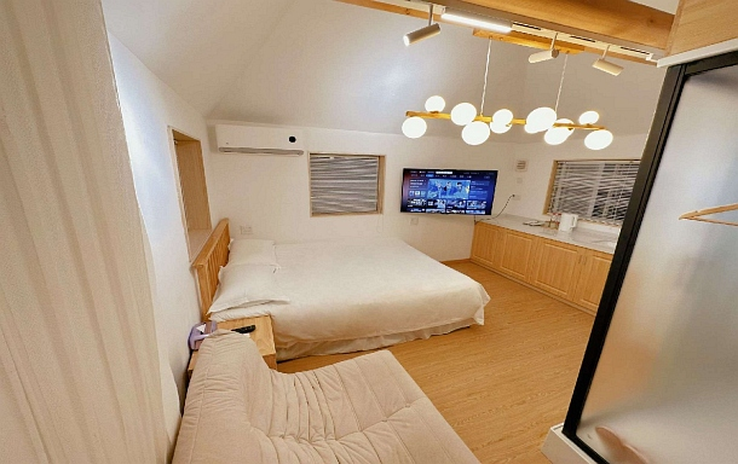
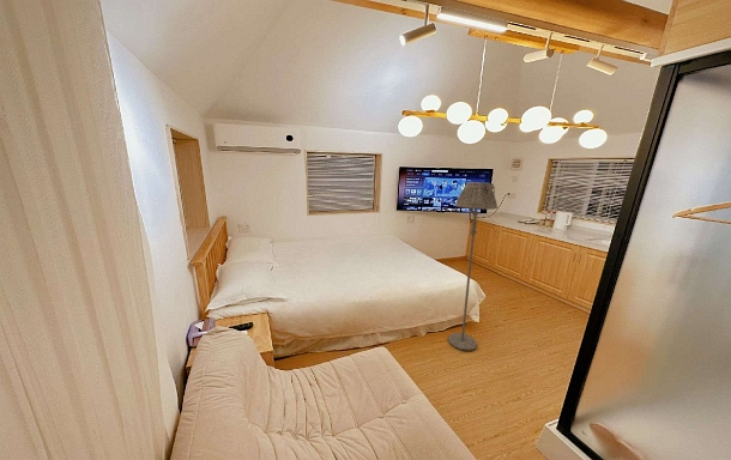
+ floor lamp (469, 266)
